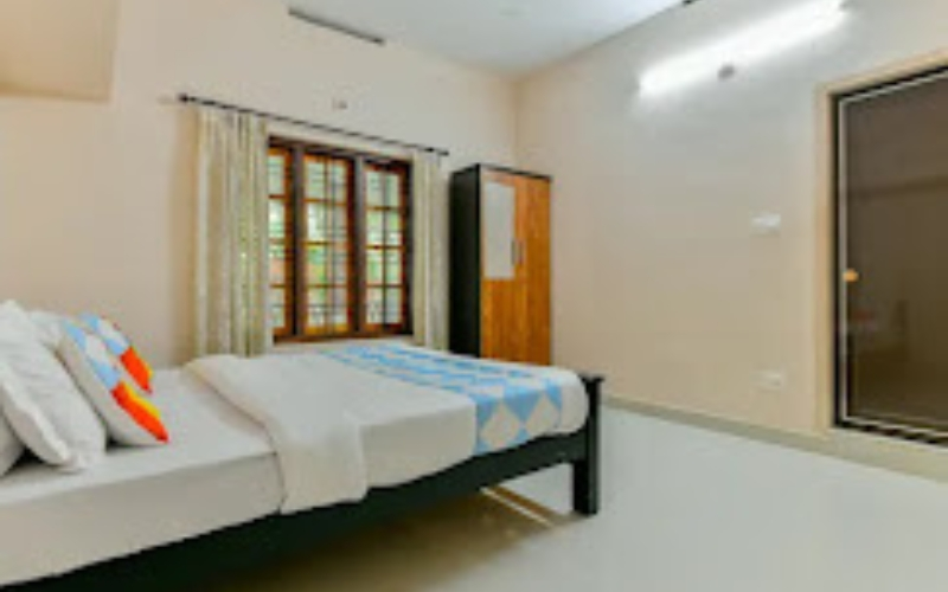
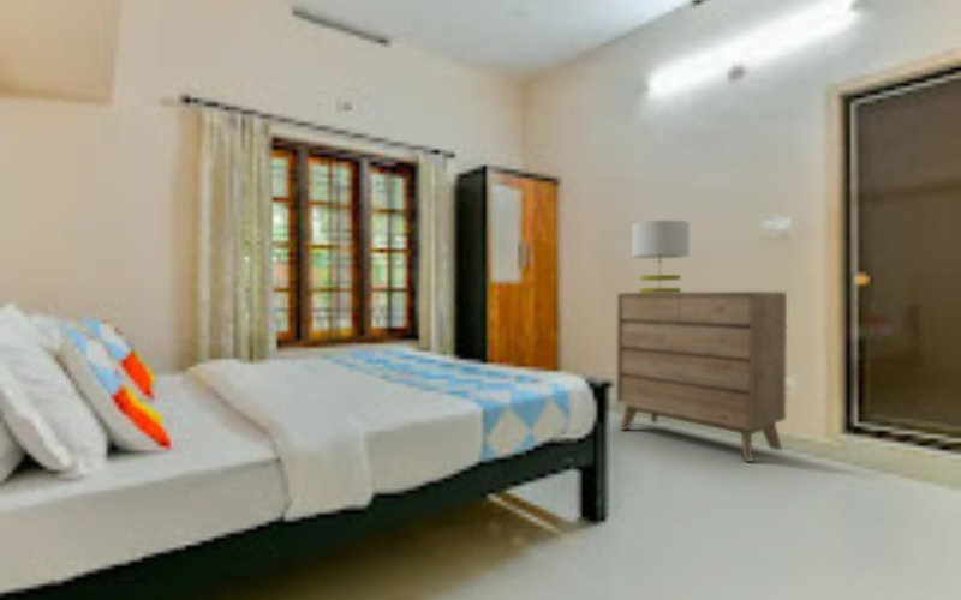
+ table lamp (659, 258)
+ dresser (694, 365)
